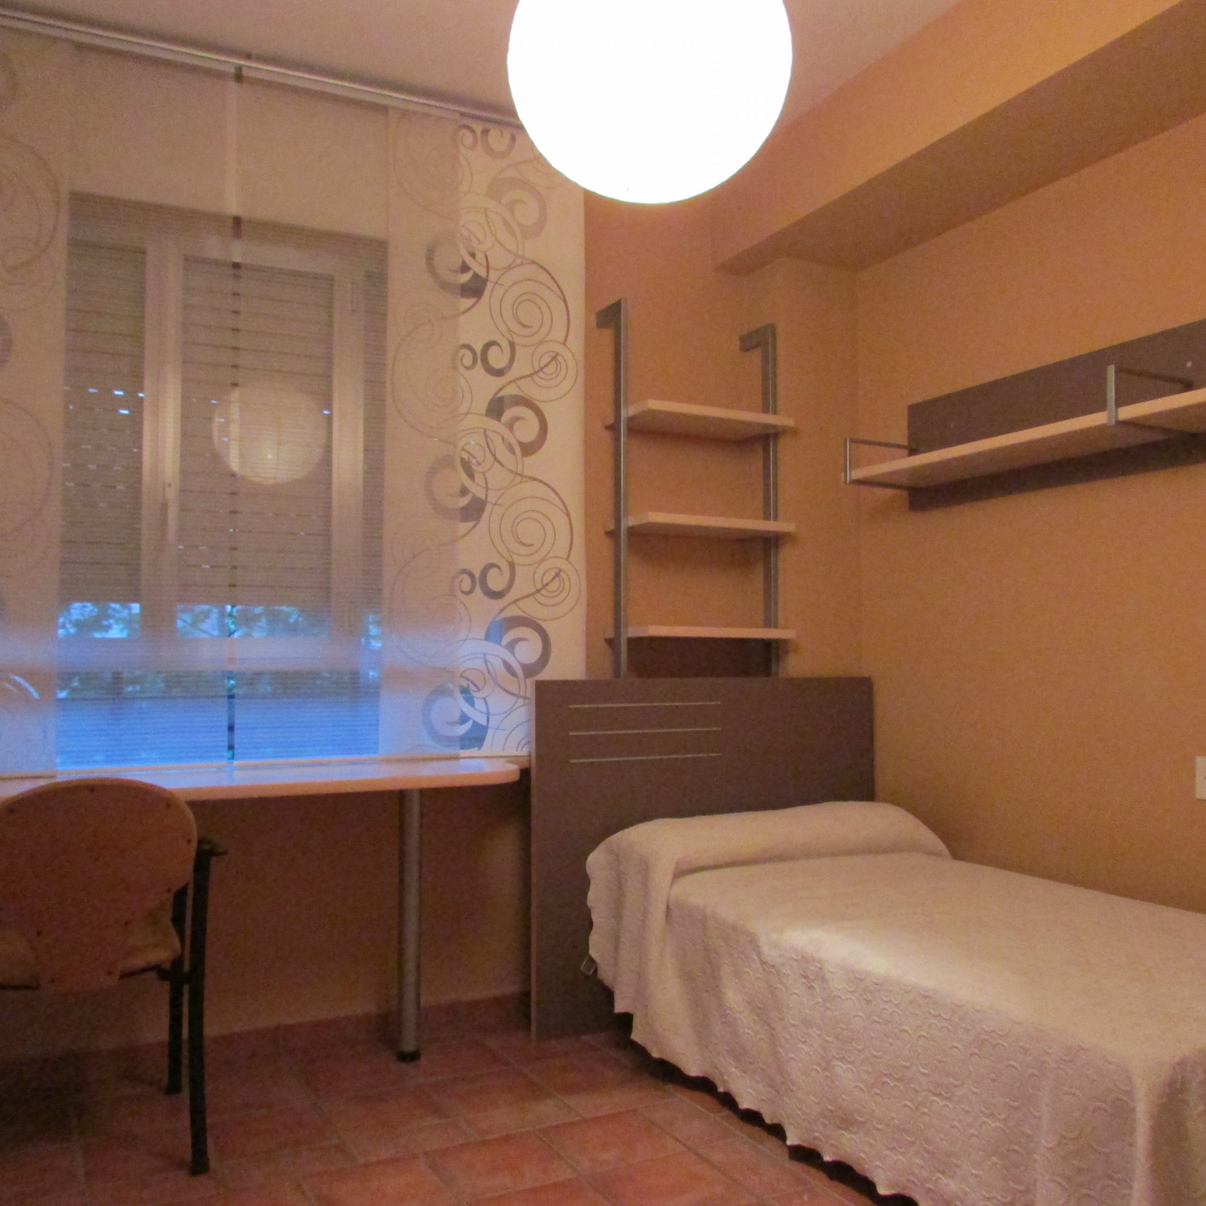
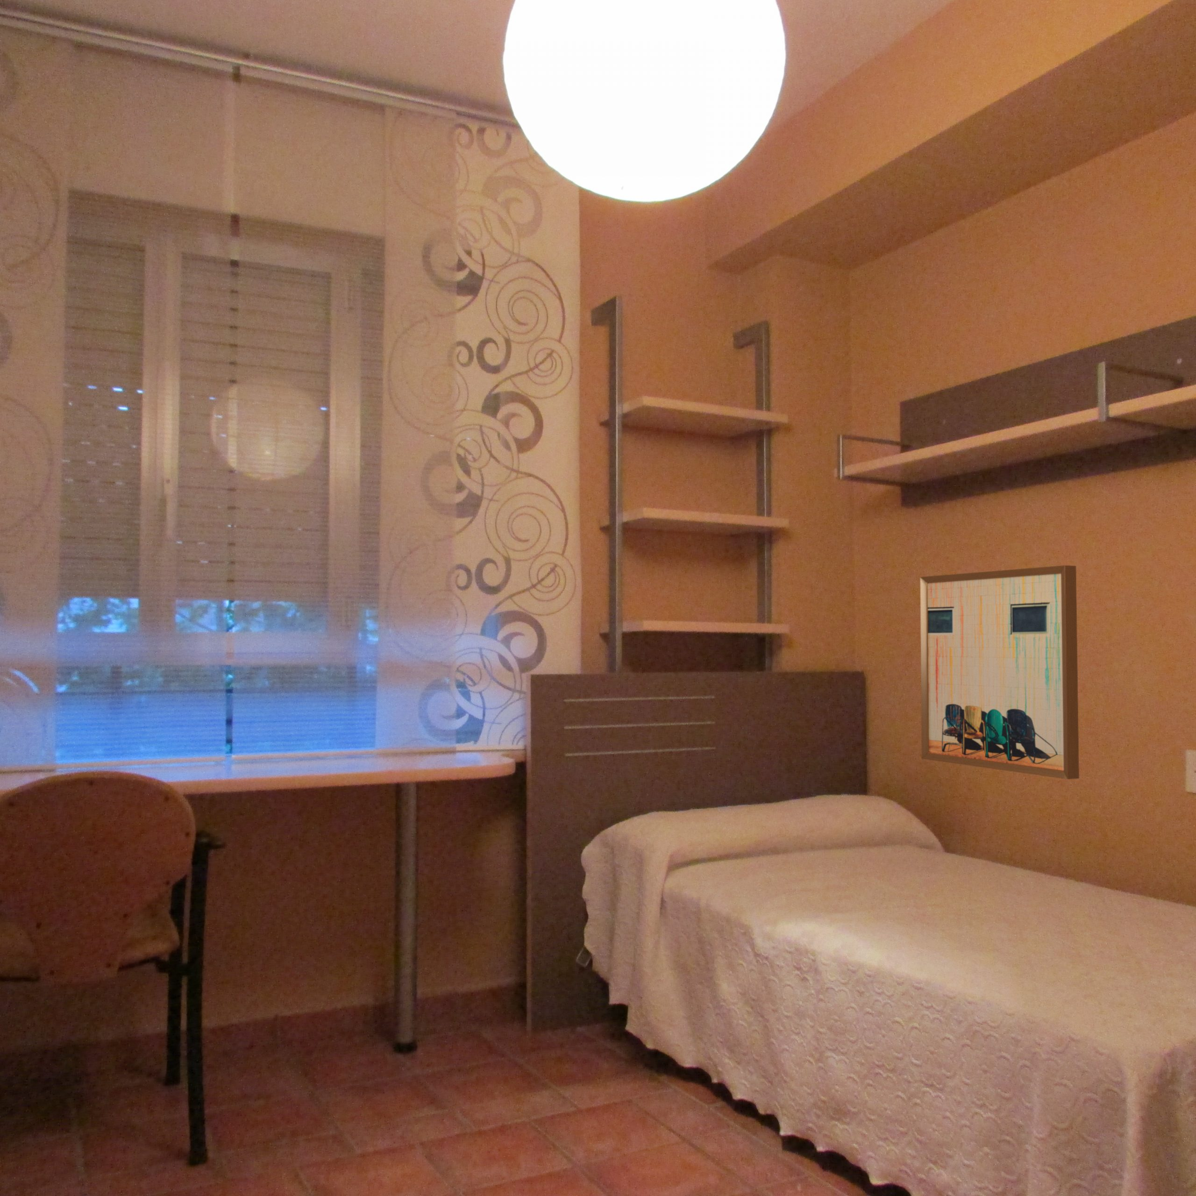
+ wall art (992, 669)
